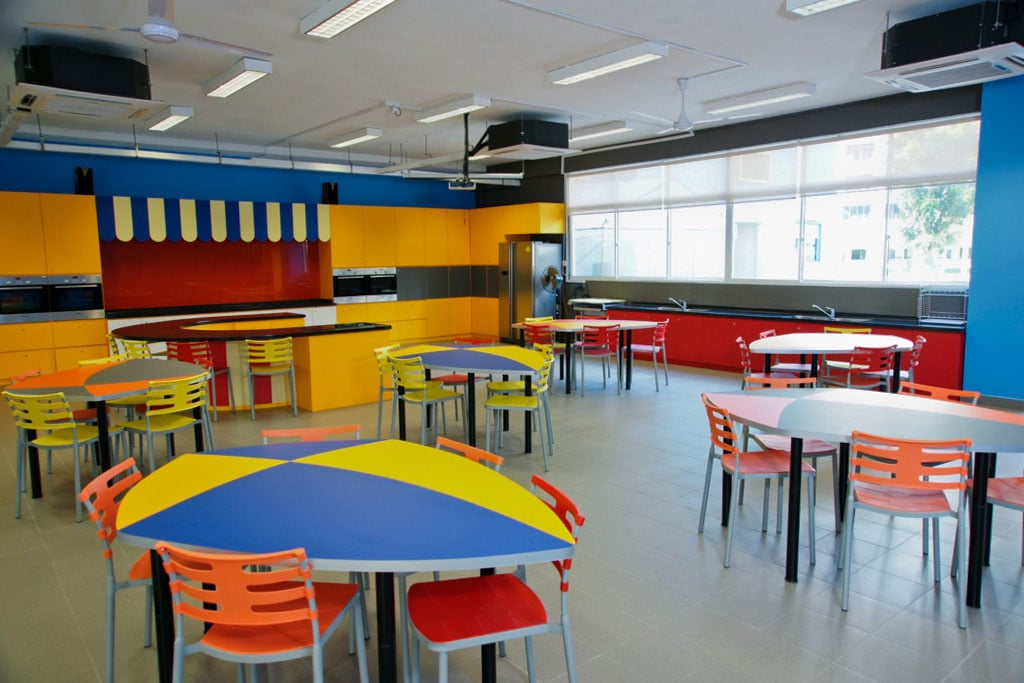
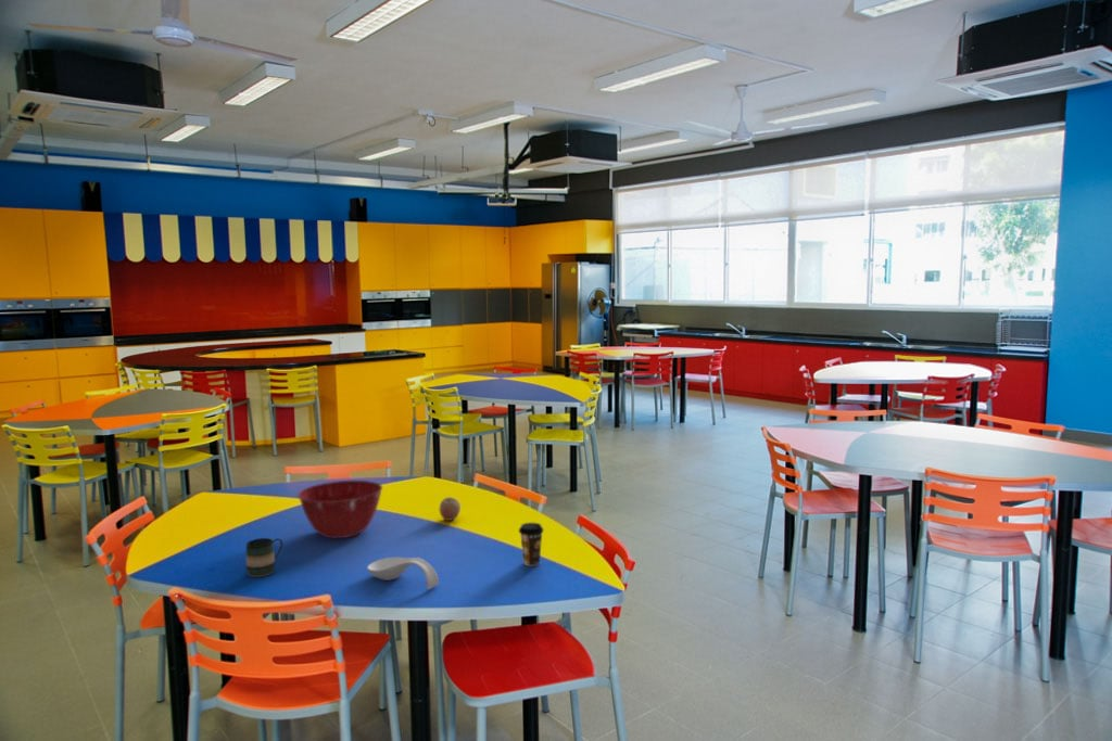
+ mug (265, 555)
+ fruit (450, 509)
+ mixing bowl (341, 511)
+ spoon rest (403, 567)
+ coffee cup (531, 544)
